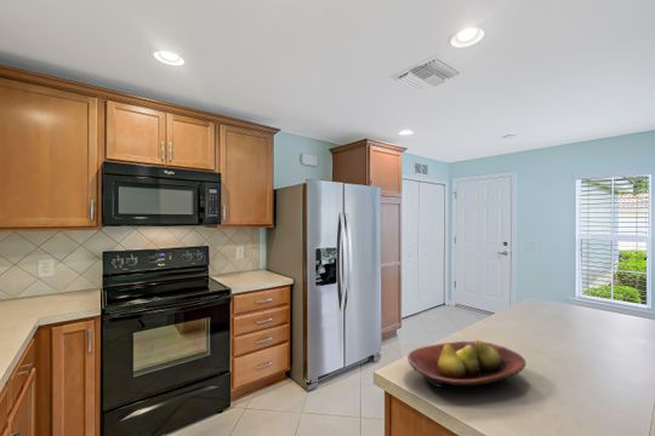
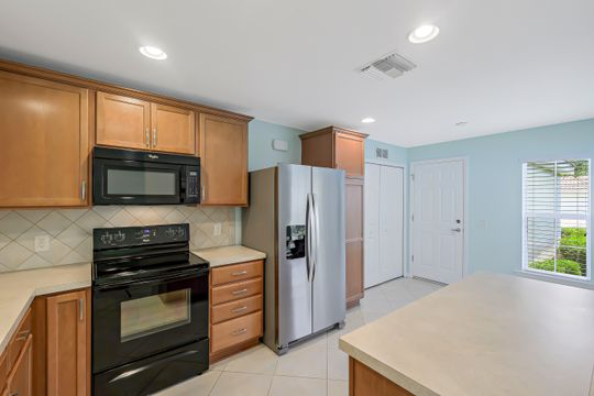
- fruit bowl (465, 360)
